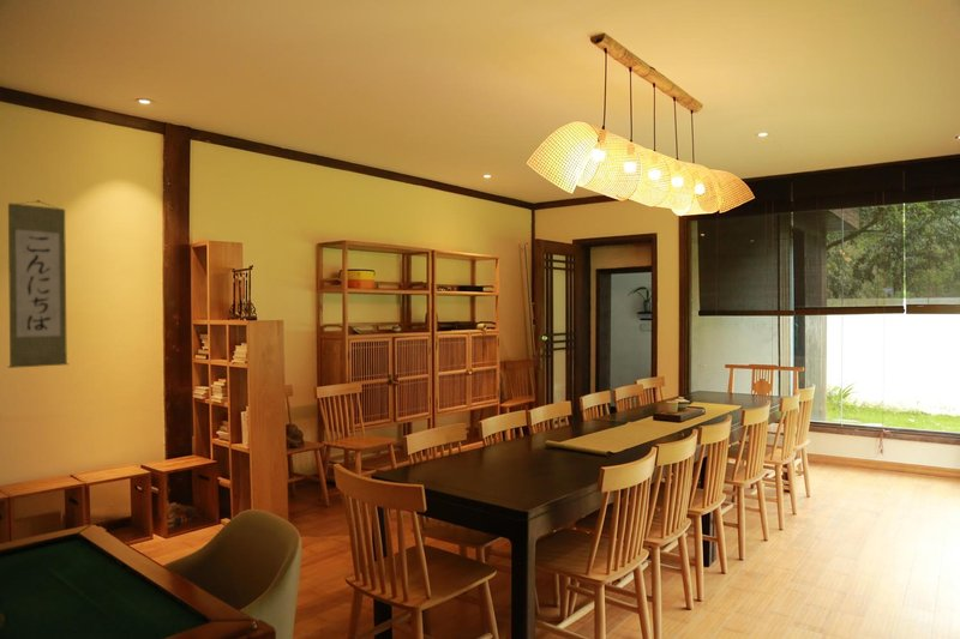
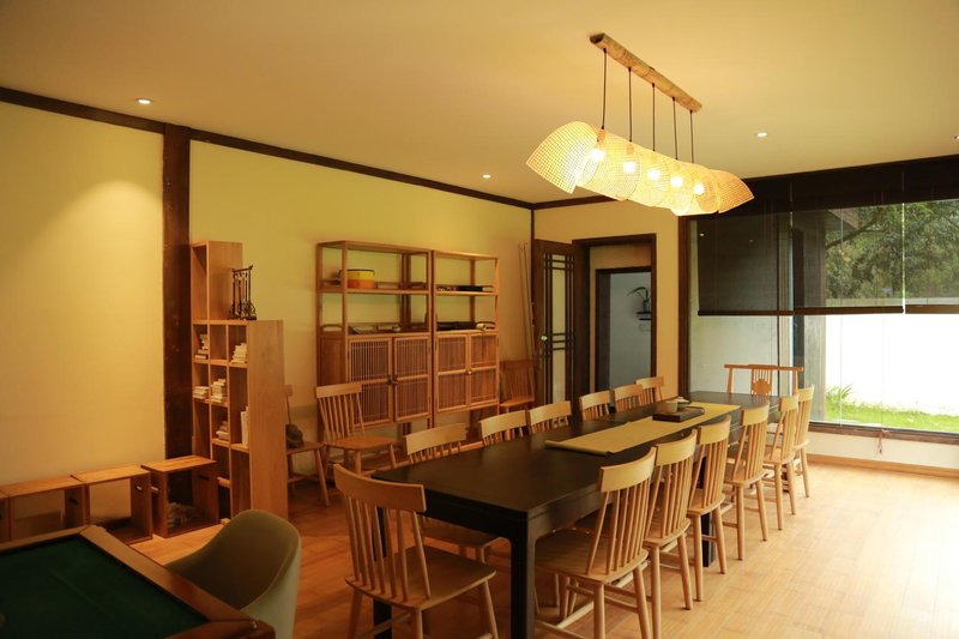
- wall scroll (37, 283)
